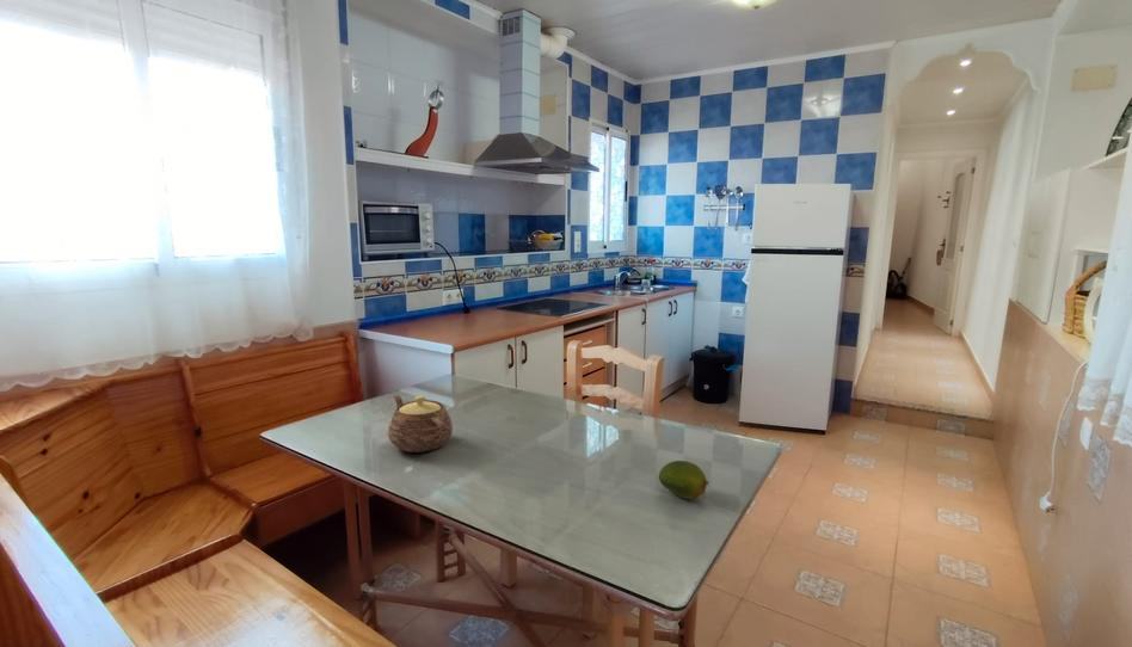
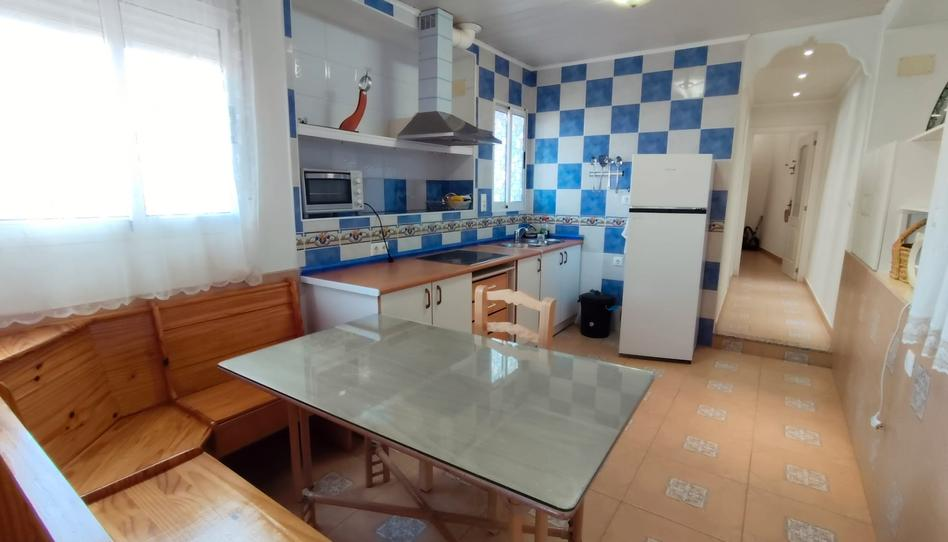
- teapot (418, 419)
- fruit (683, 477)
